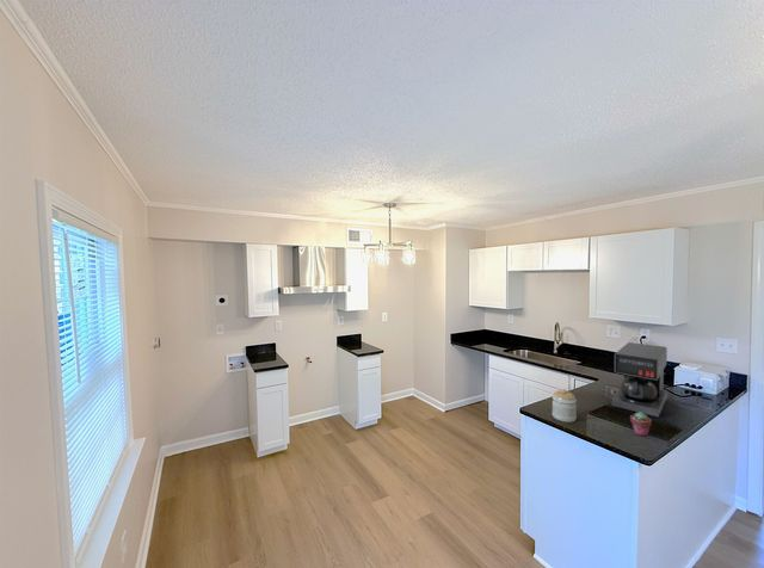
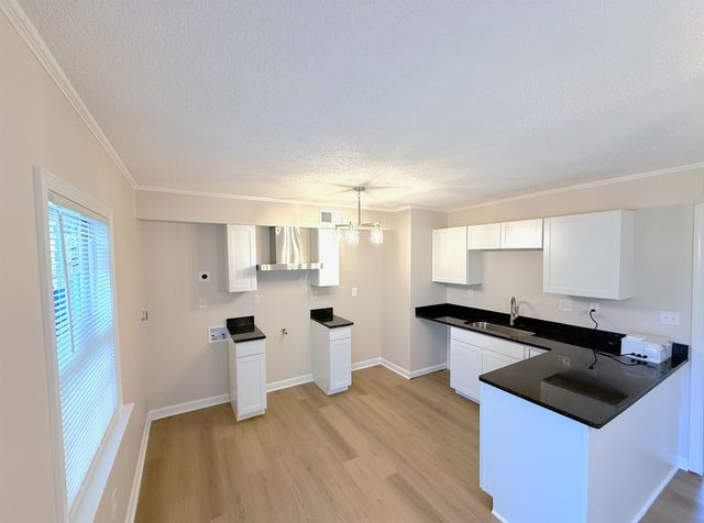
- potted succulent (640, 422)
- coffee maker (640, 376)
- jar (563, 403)
